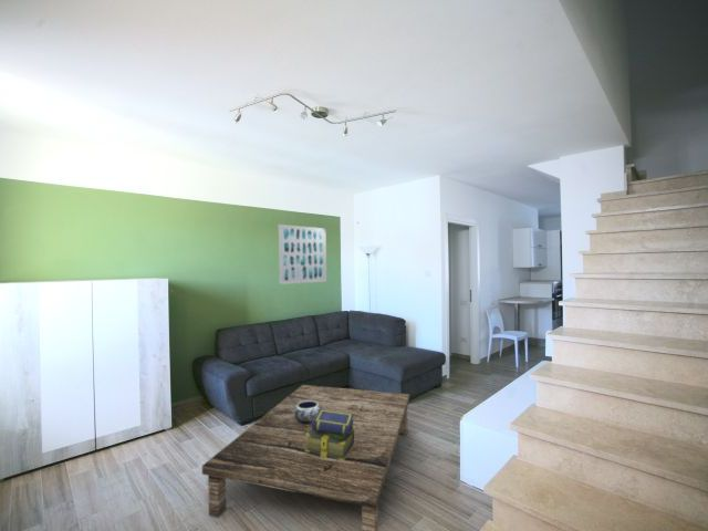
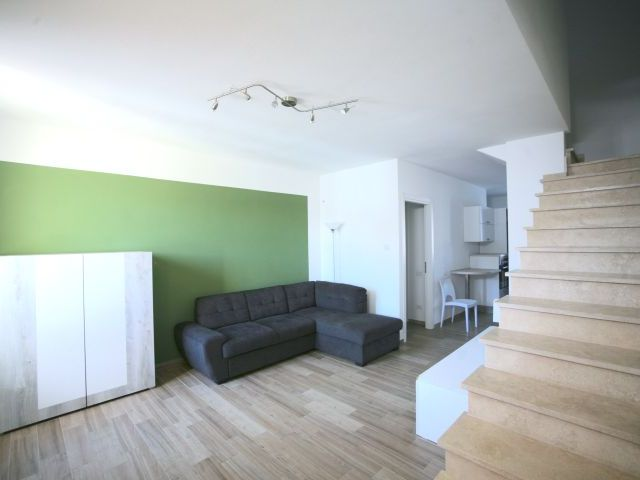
- wall art (303, 254)
- decorative bowl (308, 412)
- stack of books (332, 430)
- coffee table (320, 455)
